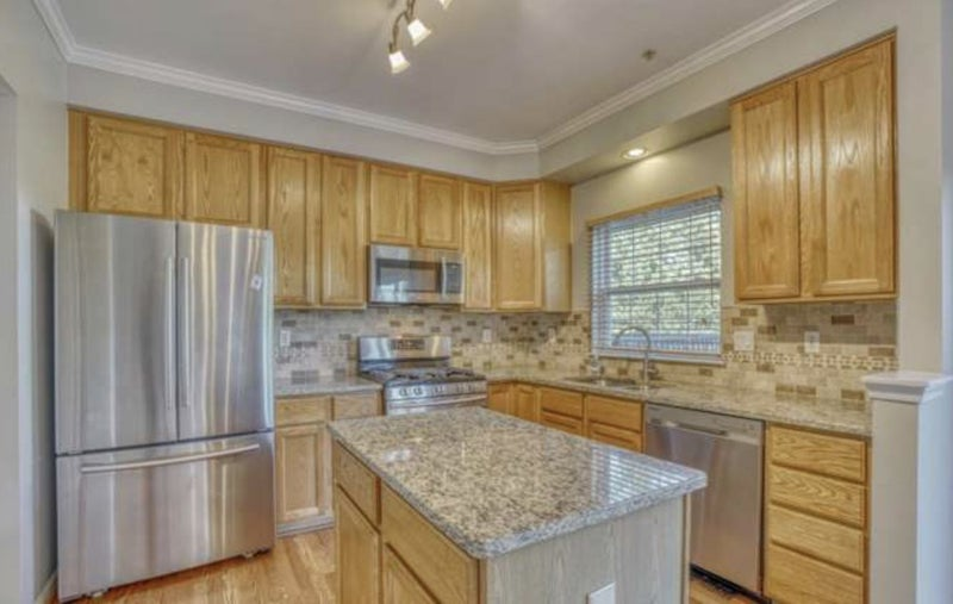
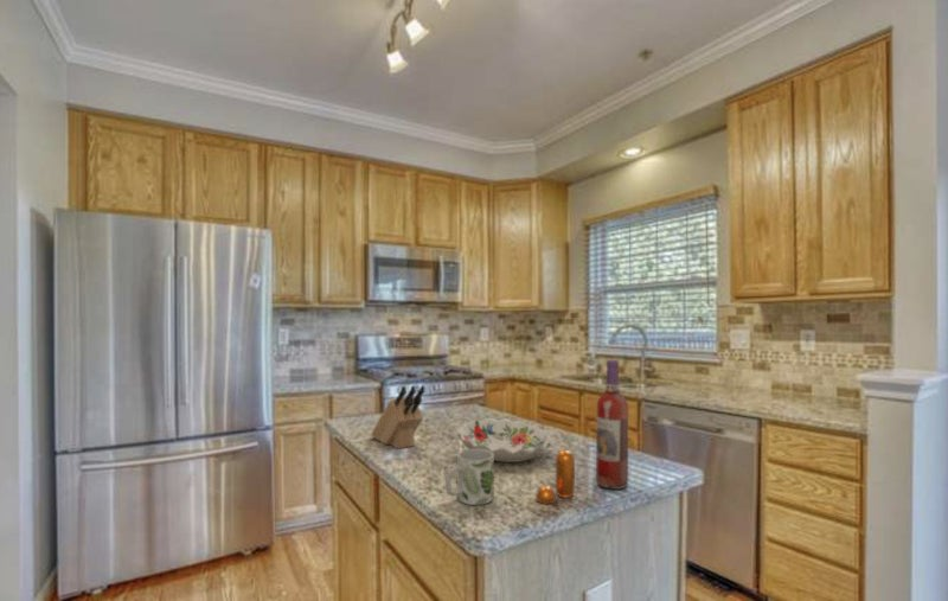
+ knife block (398, 411)
+ mug (468, 478)
+ pepper shaker (556, 474)
+ decorative bowl (504, 441)
+ wine bottle (611, 422)
